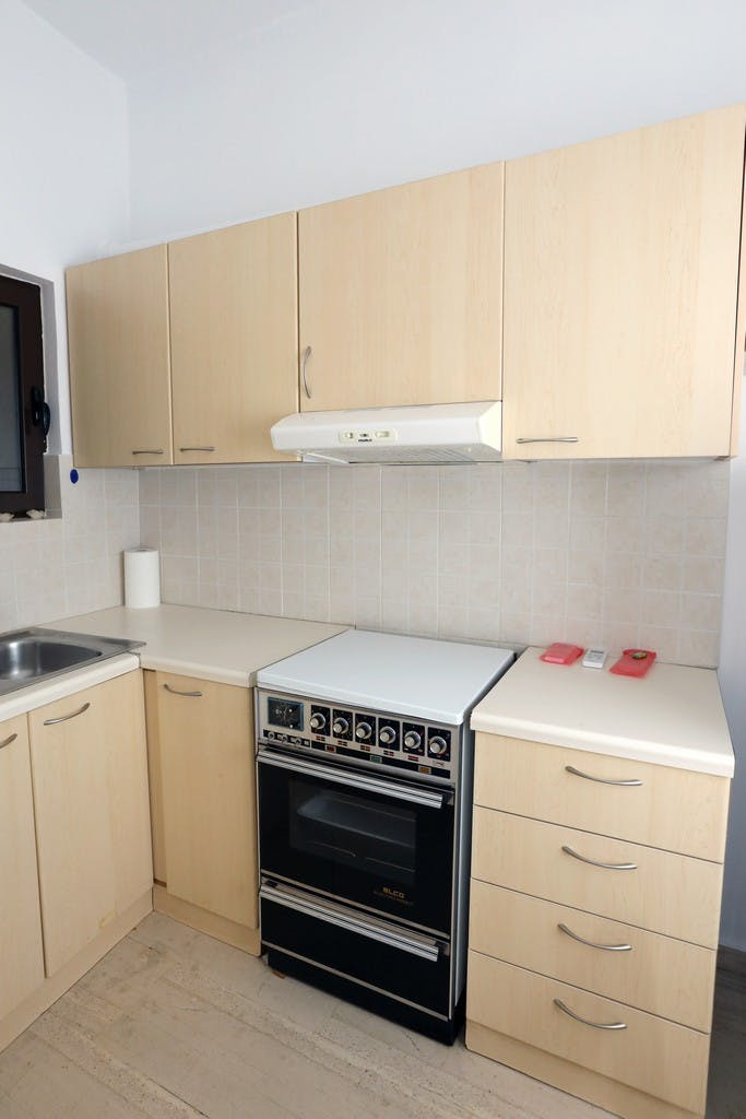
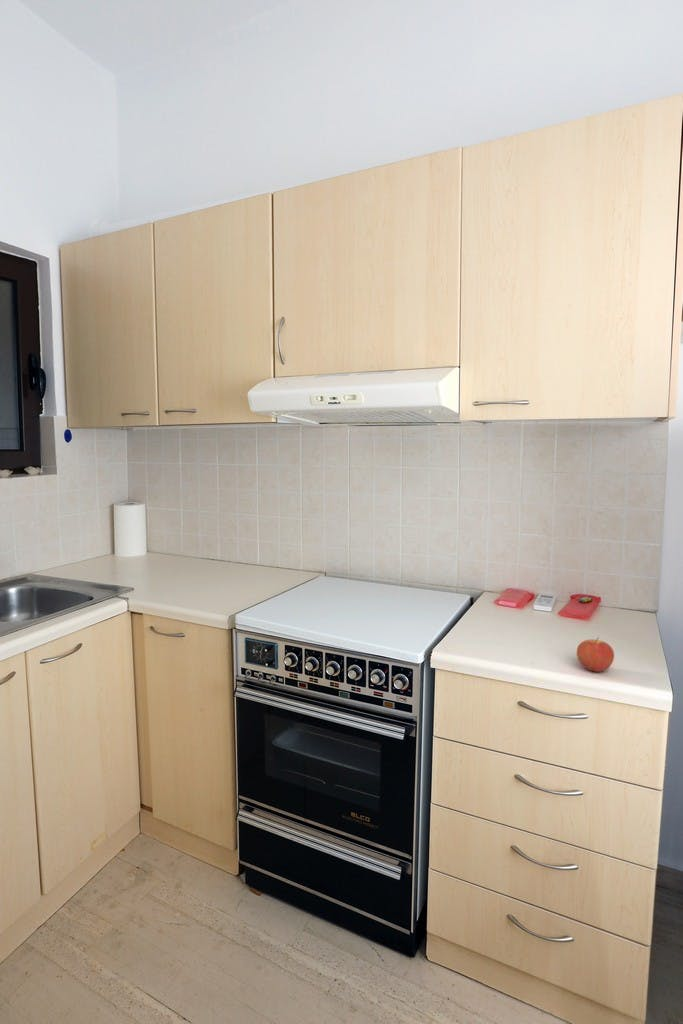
+ apple (595, 652)
